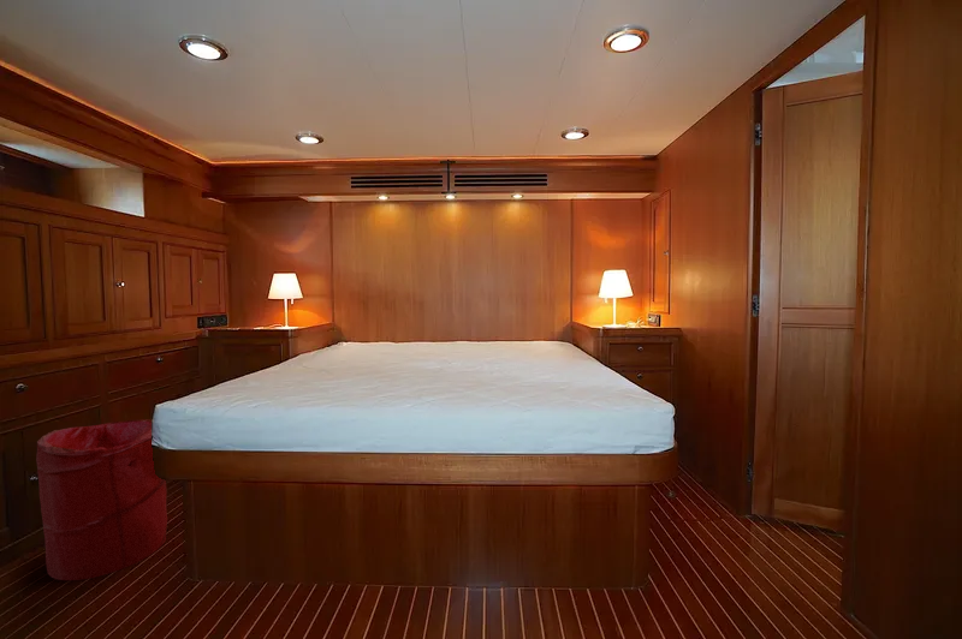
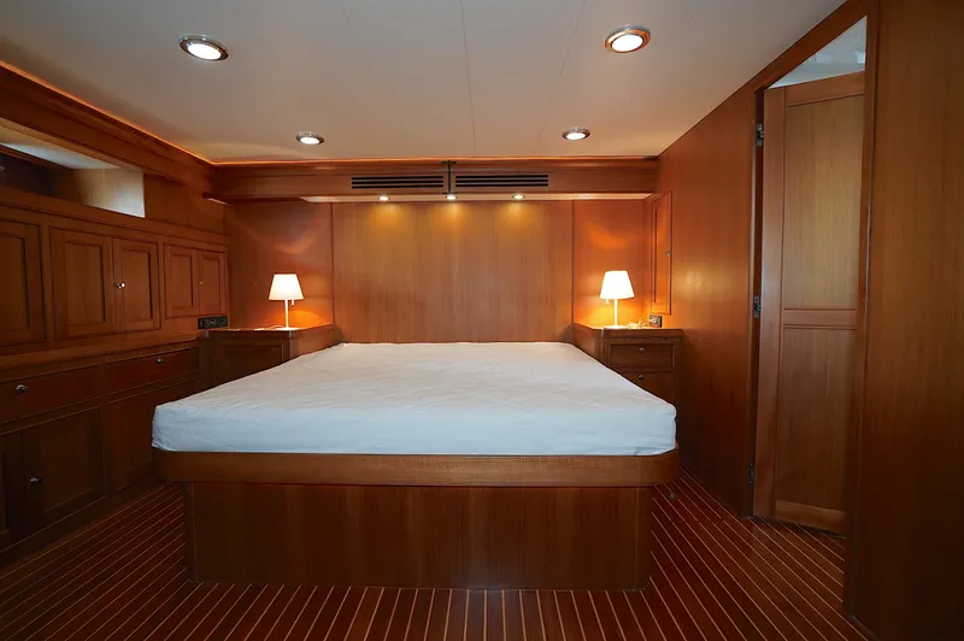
- laundry hamper (107, 491)
